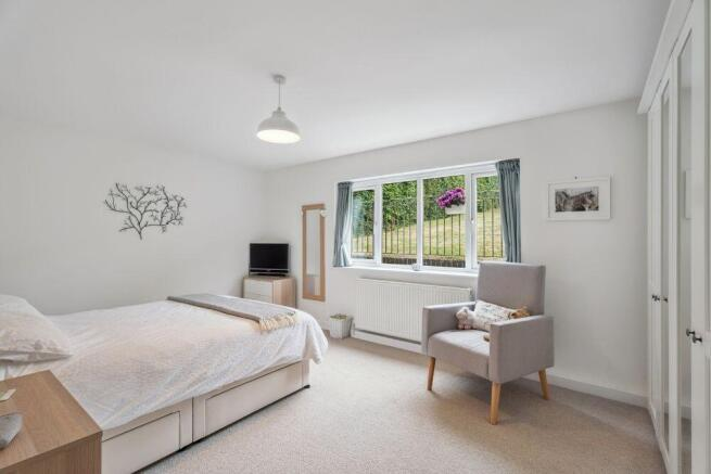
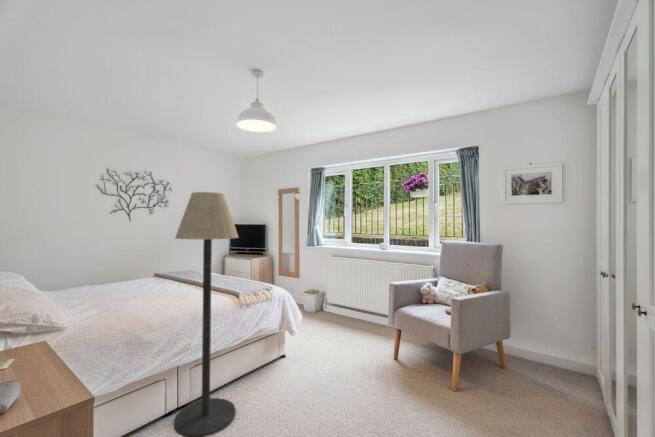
+ floor lamp (206, 305)
